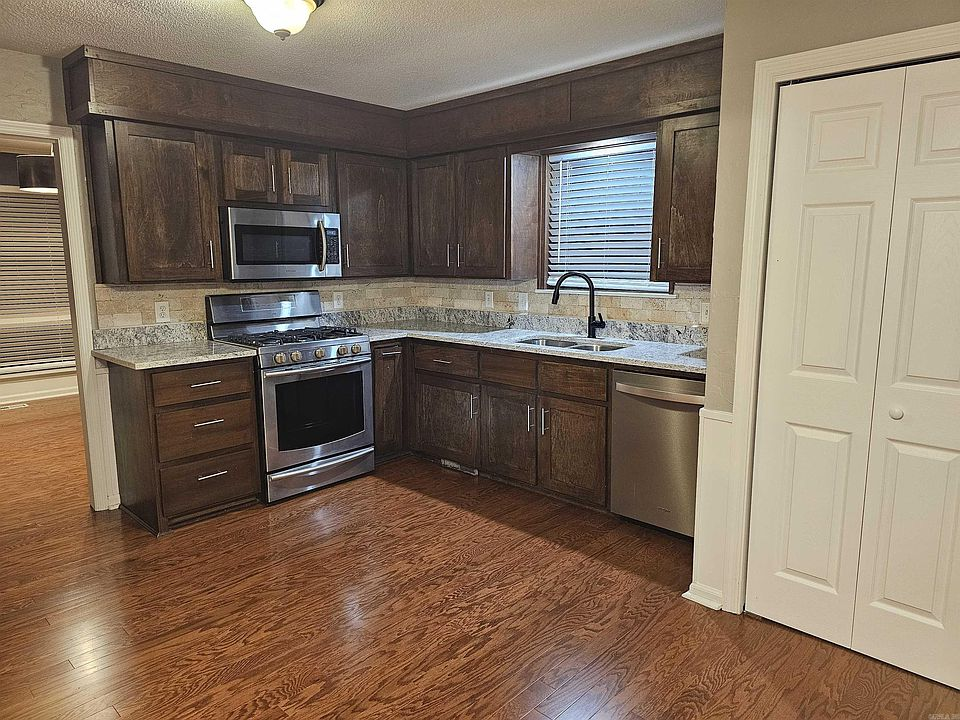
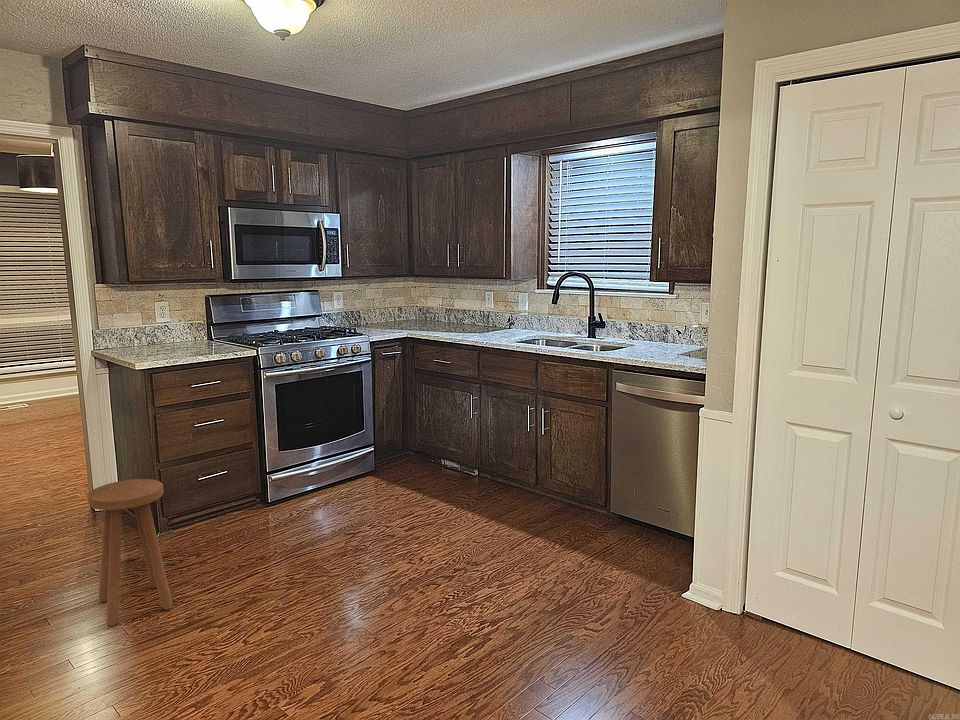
+ stool (120, 547)
